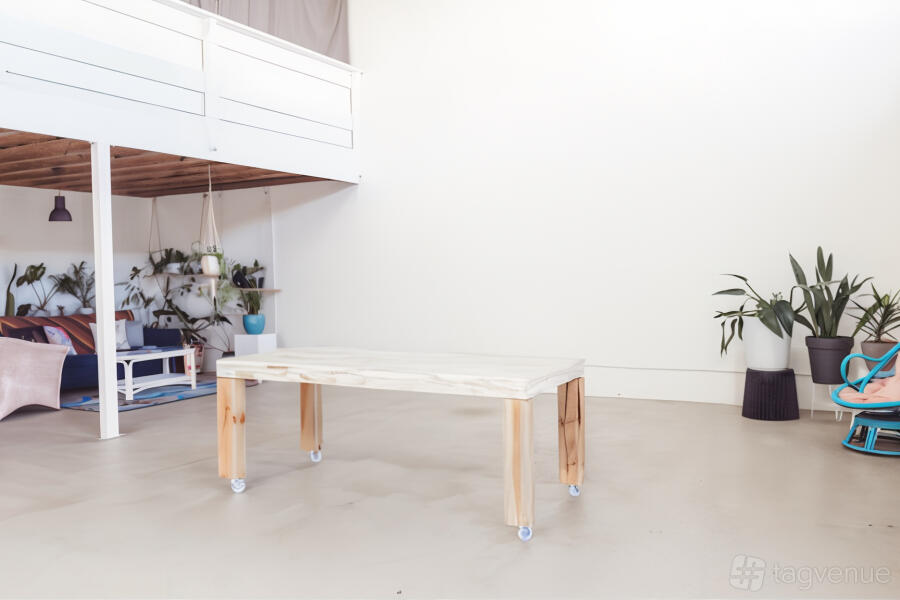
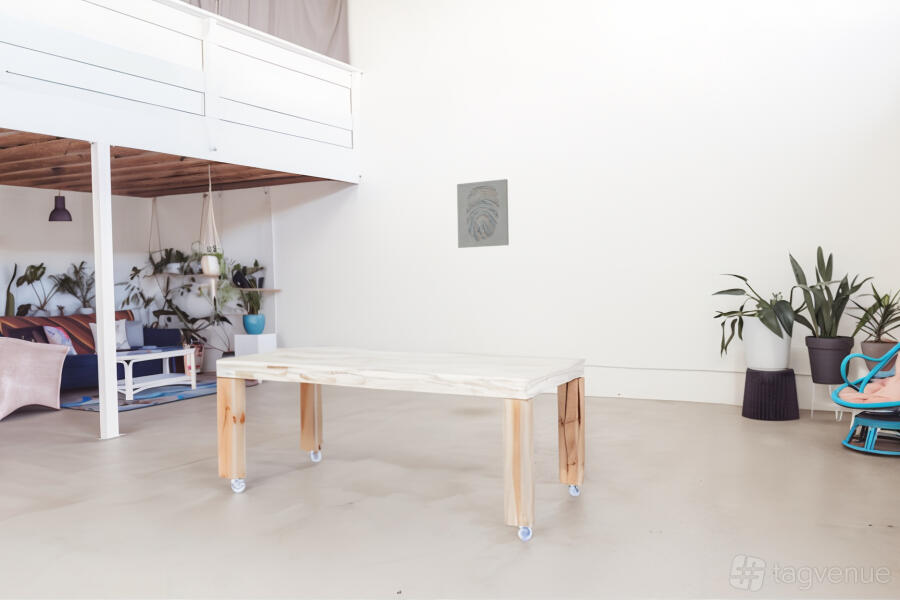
+ wall art (482, 214)
